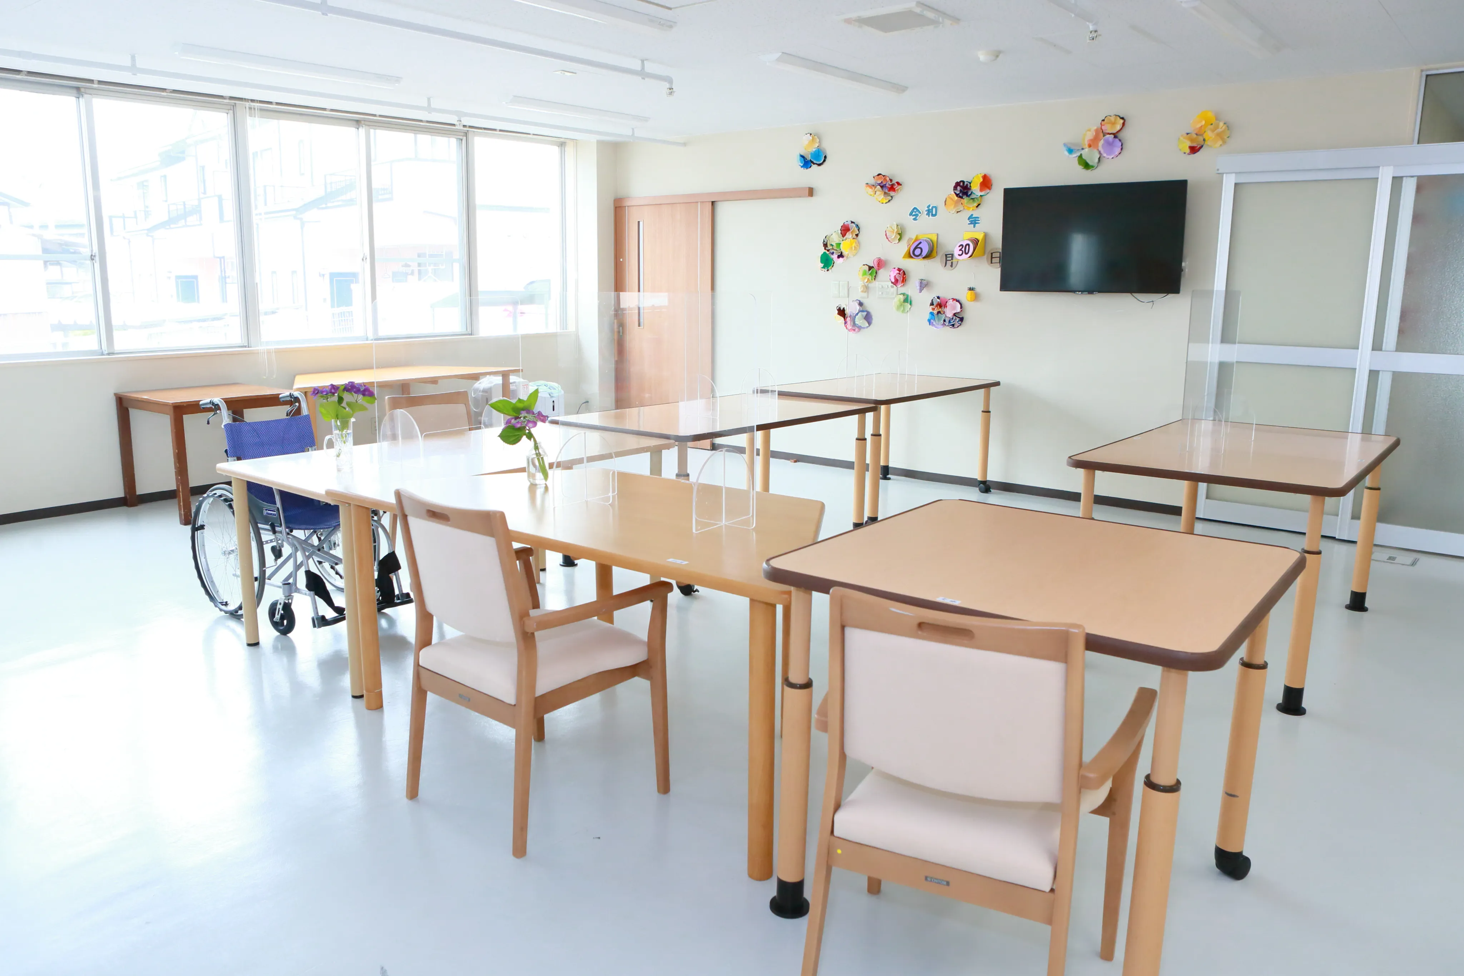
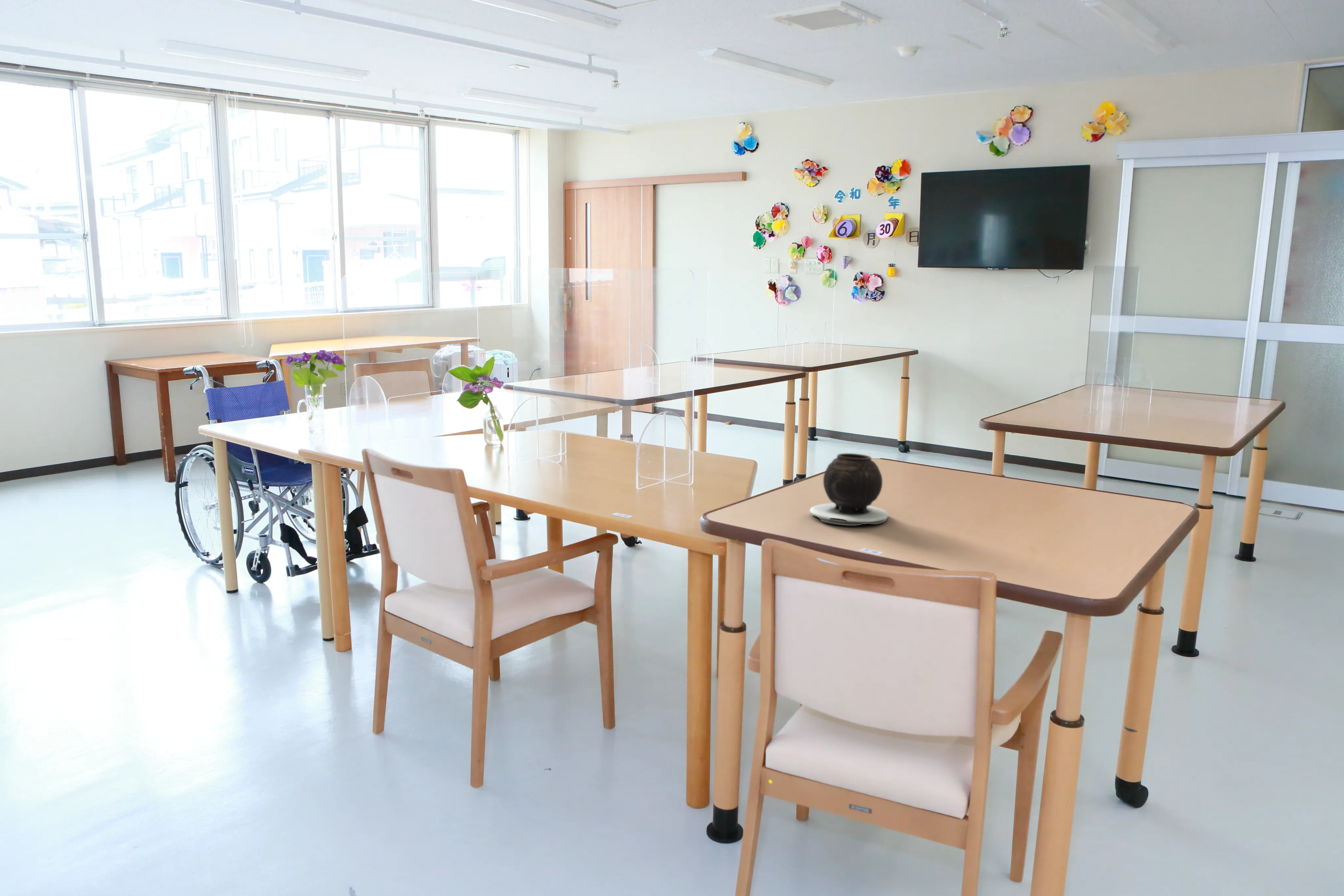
+ vase (850, 486)
